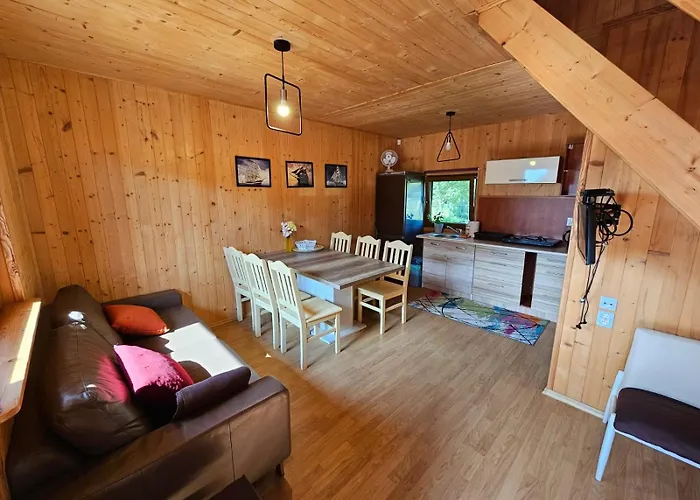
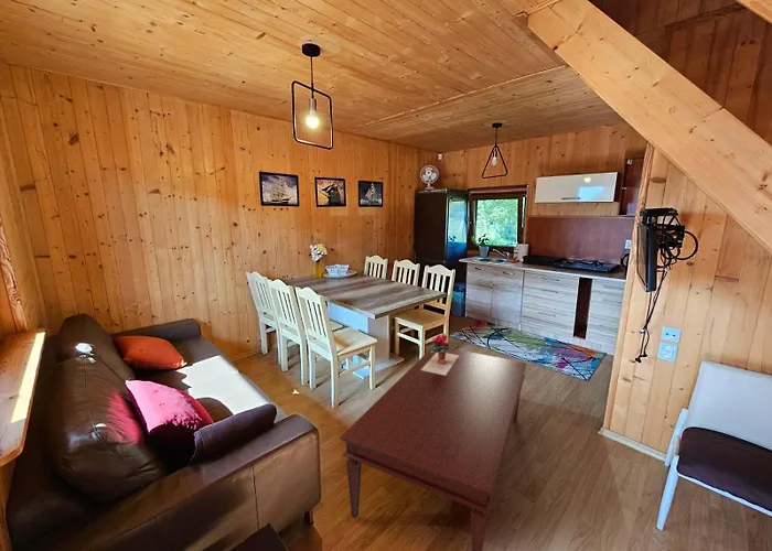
+ potted flower (441, 348)
+ coffee table (450, 426)
